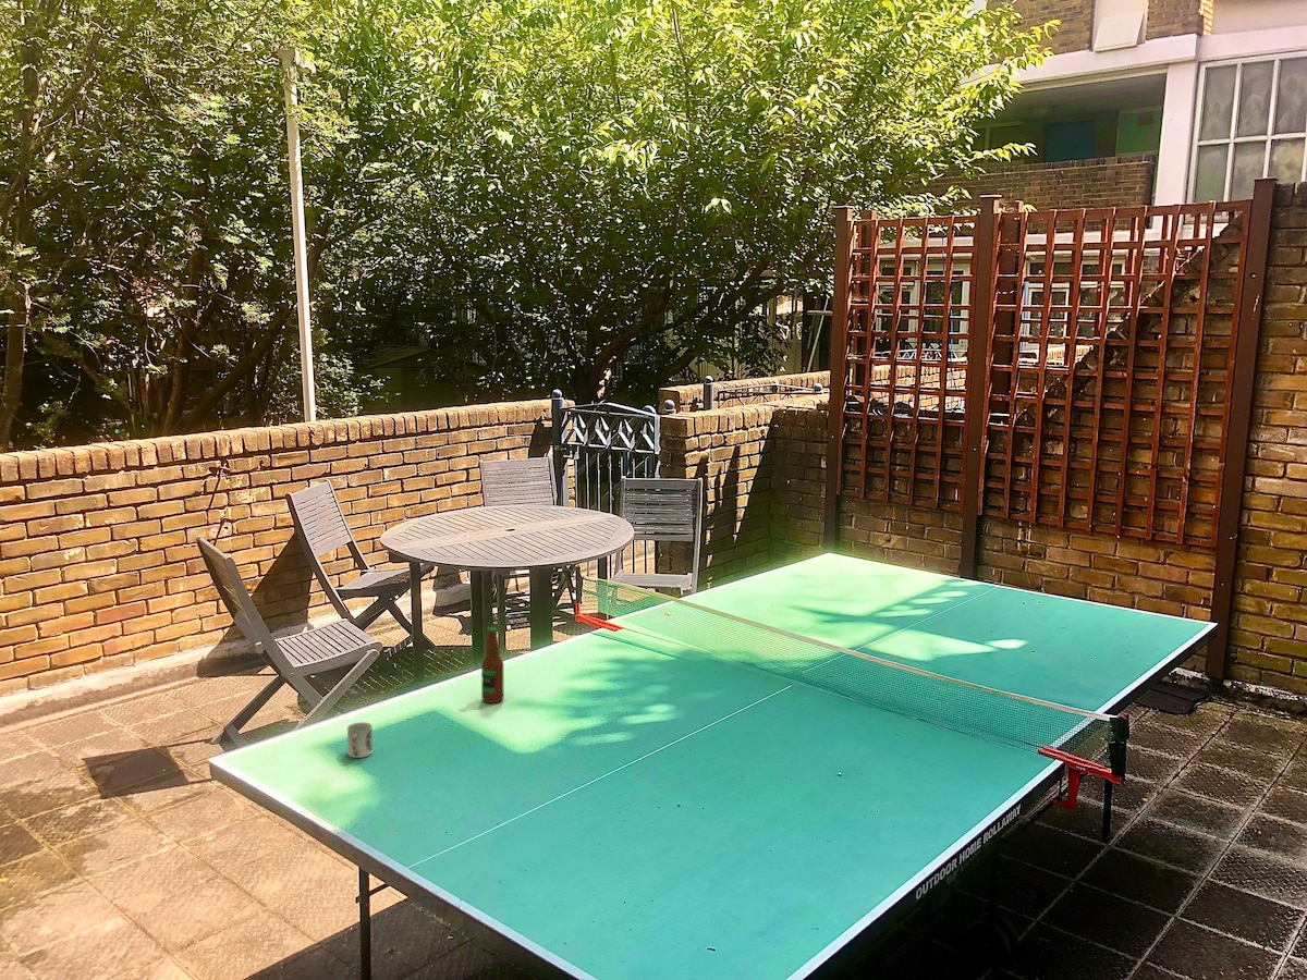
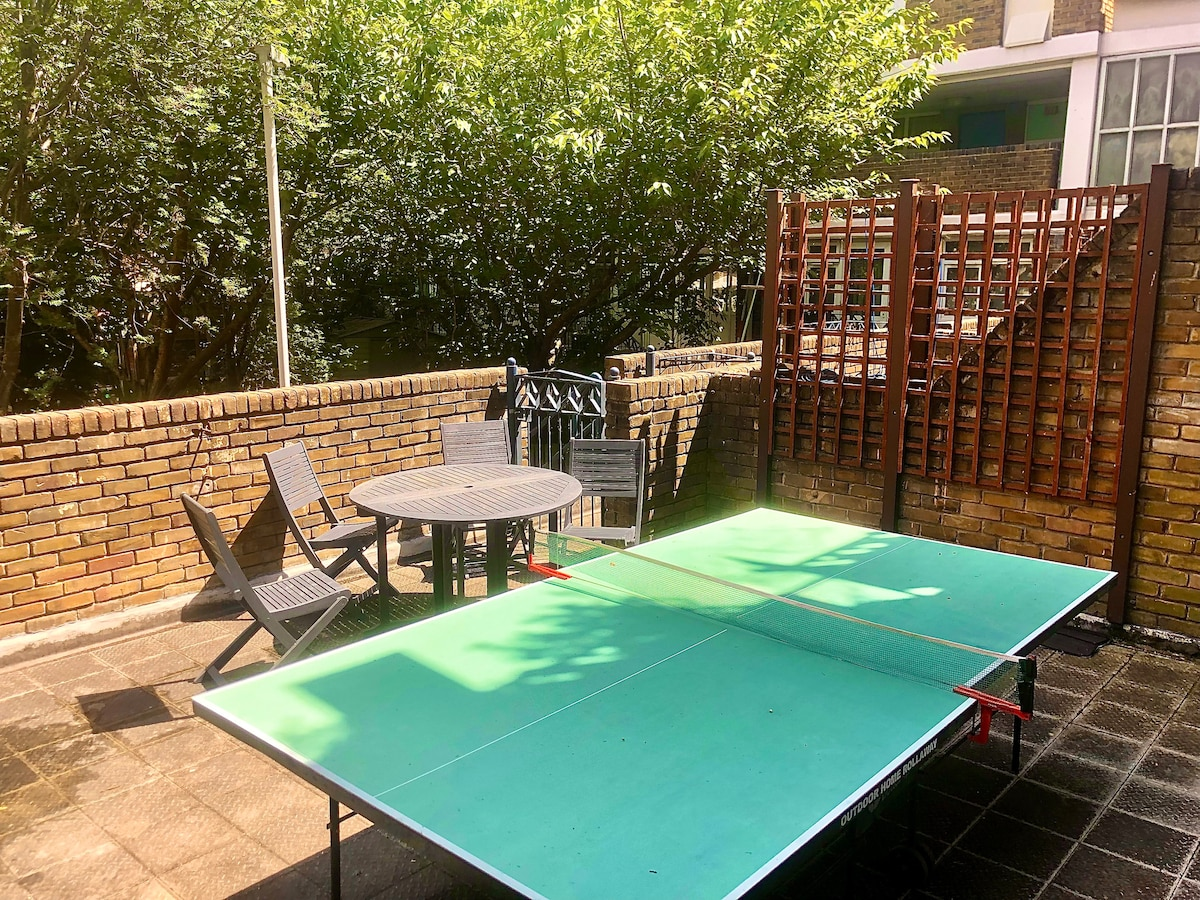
- cup (358, 742)
- bottle (492, 663)
